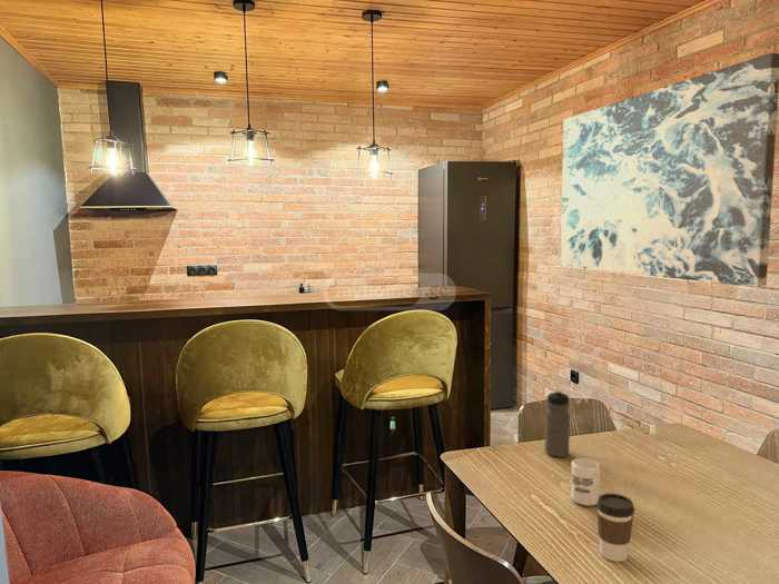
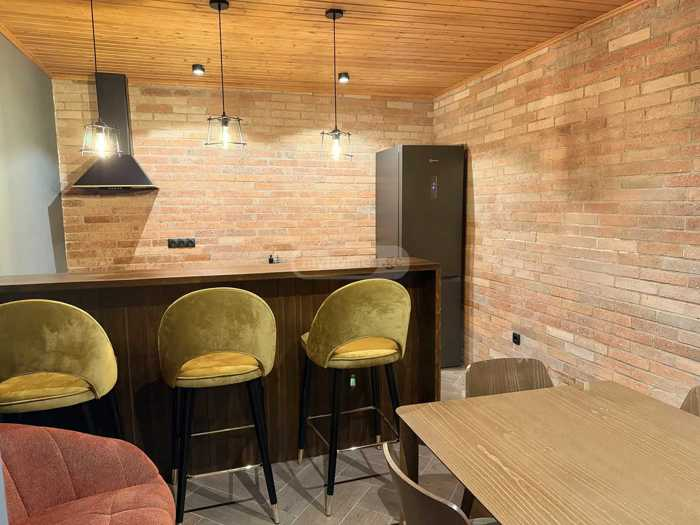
- cup (584, 482)
- coffee cup (614, 527)
- water bottle (558, 422)
- wall art (644, 186)
